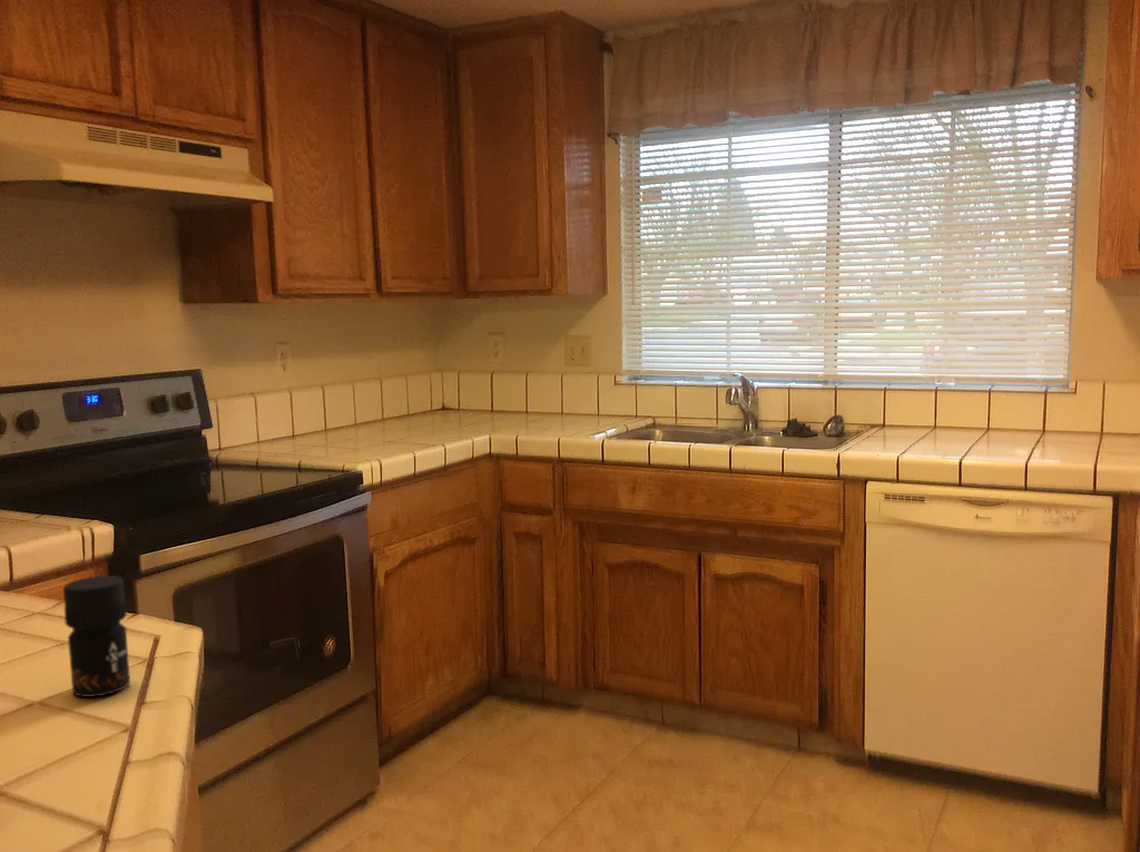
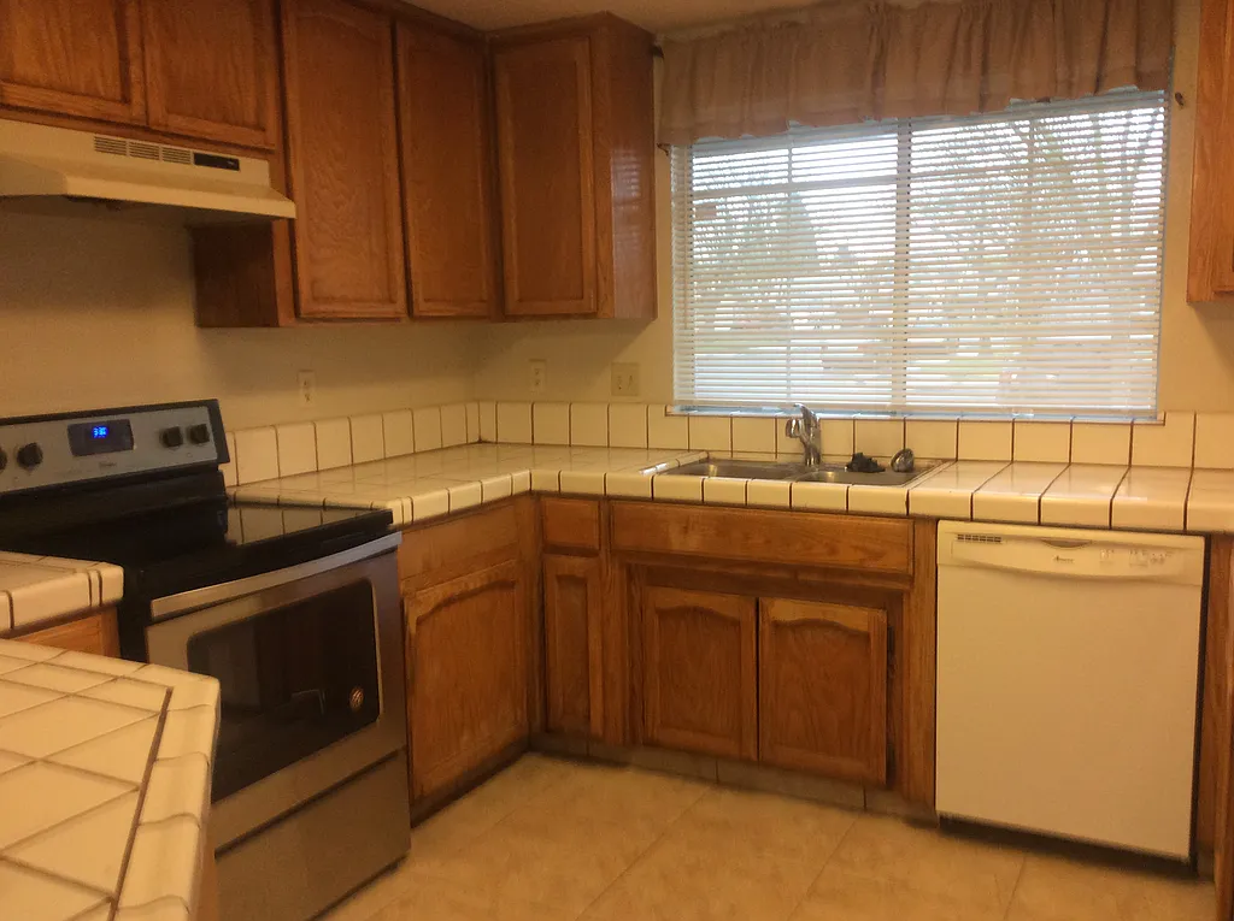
- jar (97, 635)
